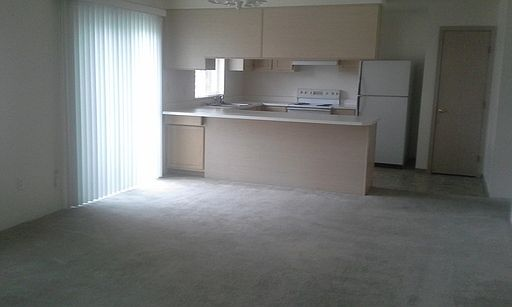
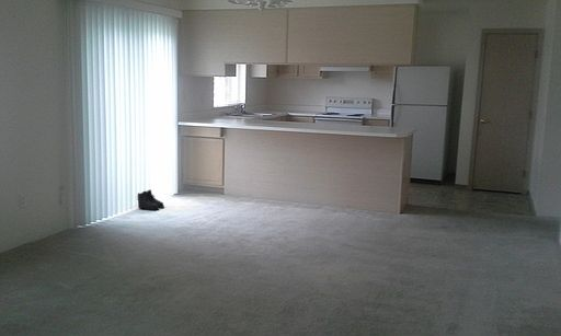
+ boots (150, 199)
